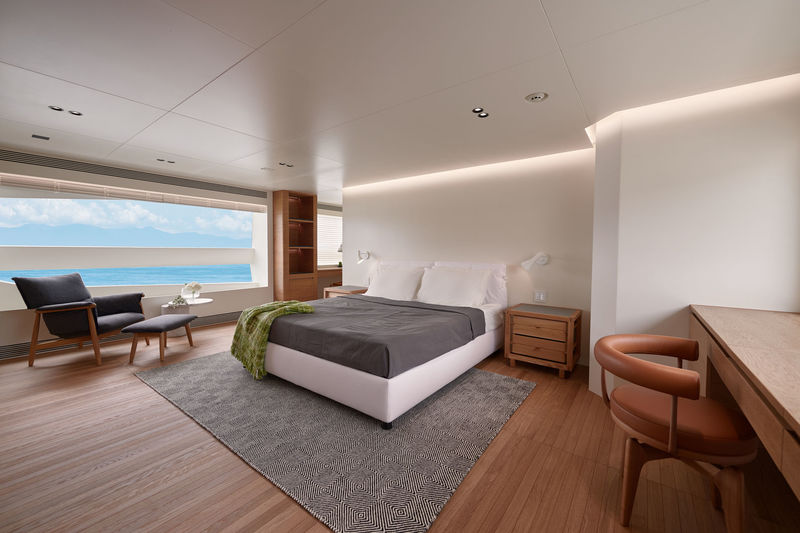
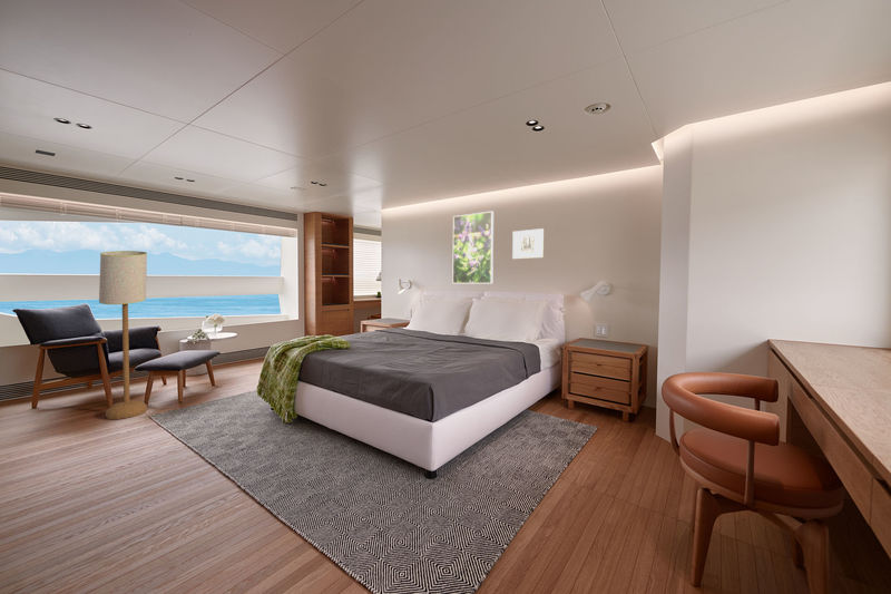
+ floor lamp (125, 332)
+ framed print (472, 249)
+ wall art (527, 244)
